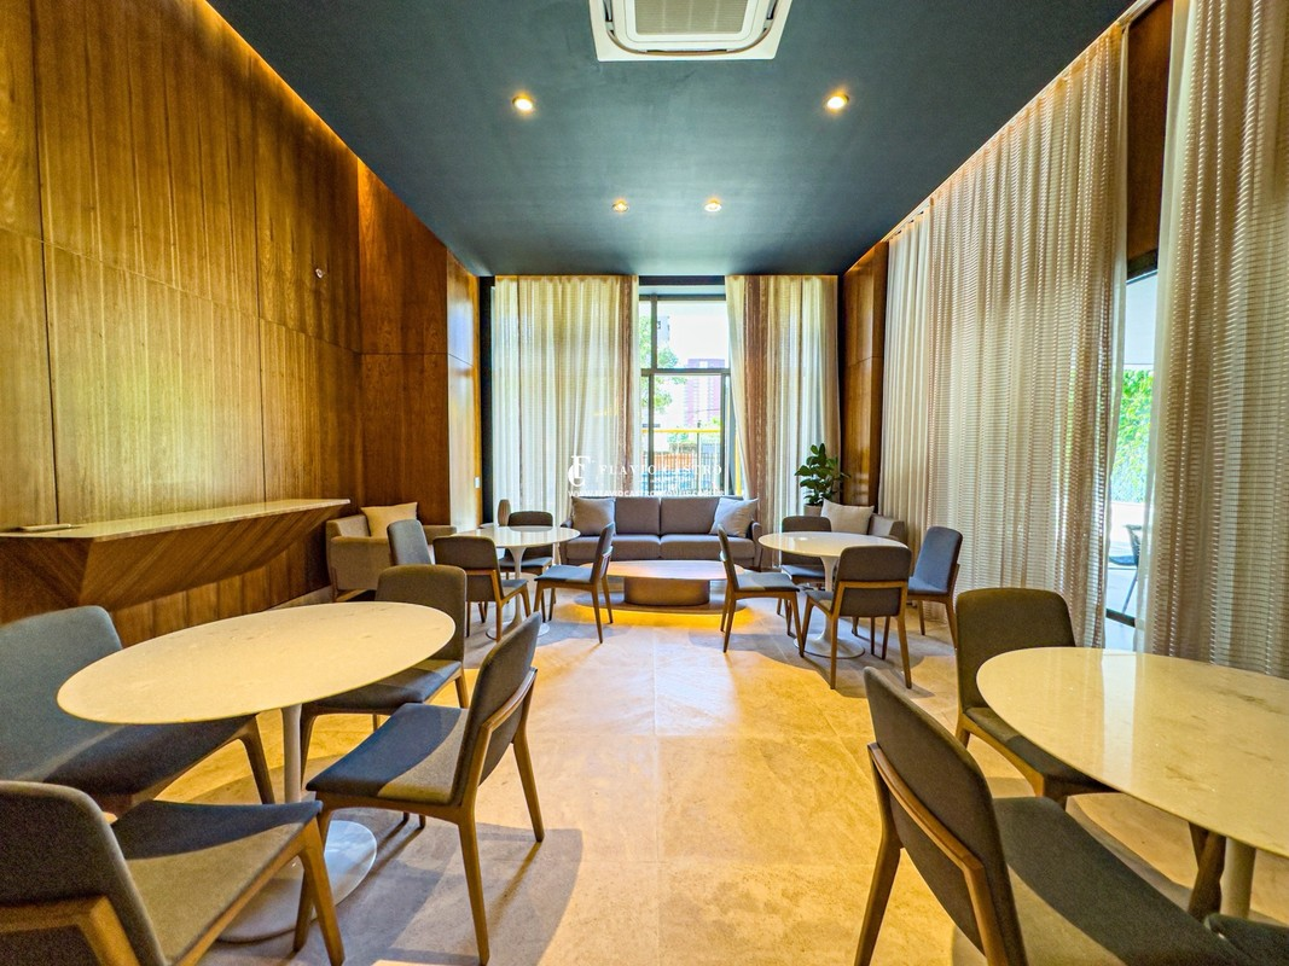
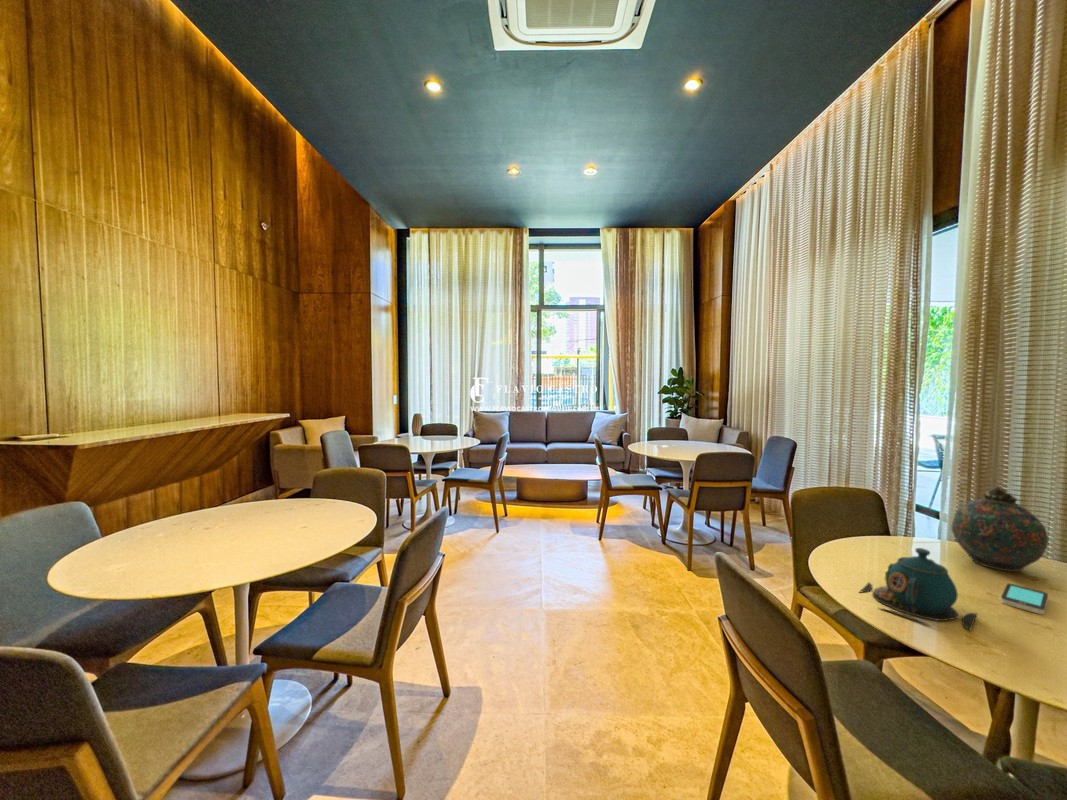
+ teapot (916, 576)
+ smartphone (1024, 597)
+ snuff bottle (998, 526)
